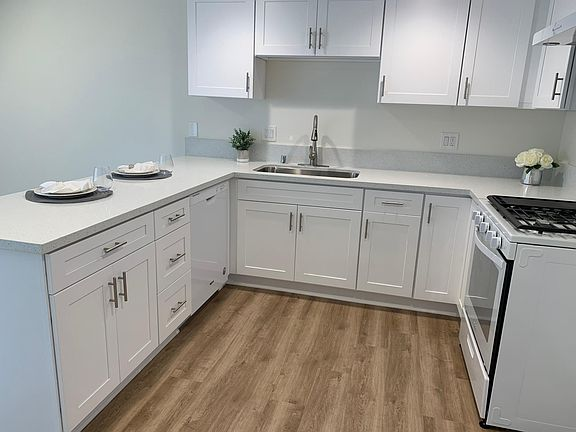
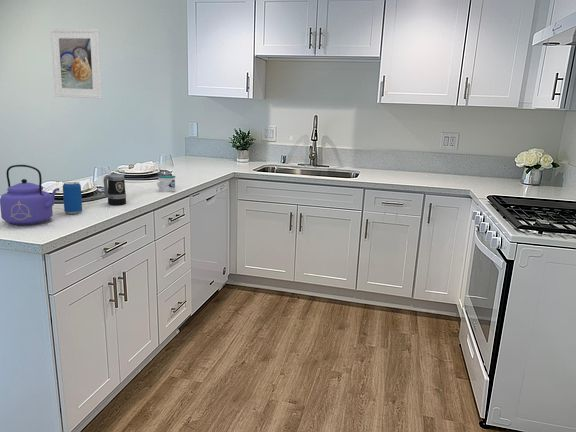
+ beverage can (72, 197)
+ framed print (76, 63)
+ mug (113, 189)
+ mug (165, 183)
+ kettle (32, 194)
